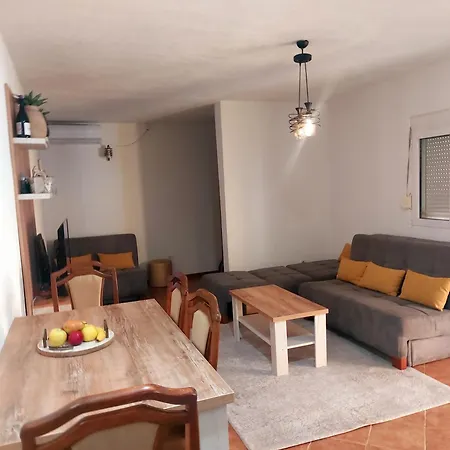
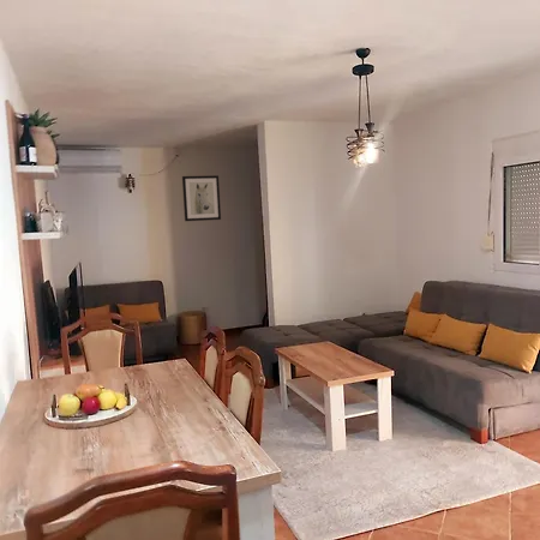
+ wall art (202, 198)
